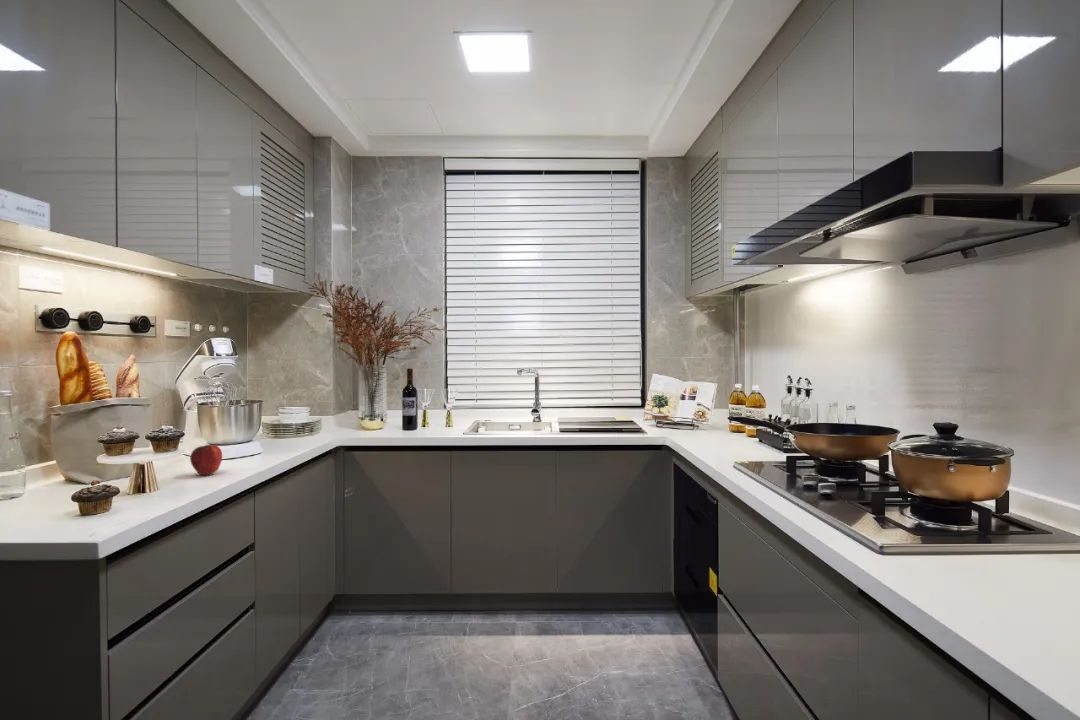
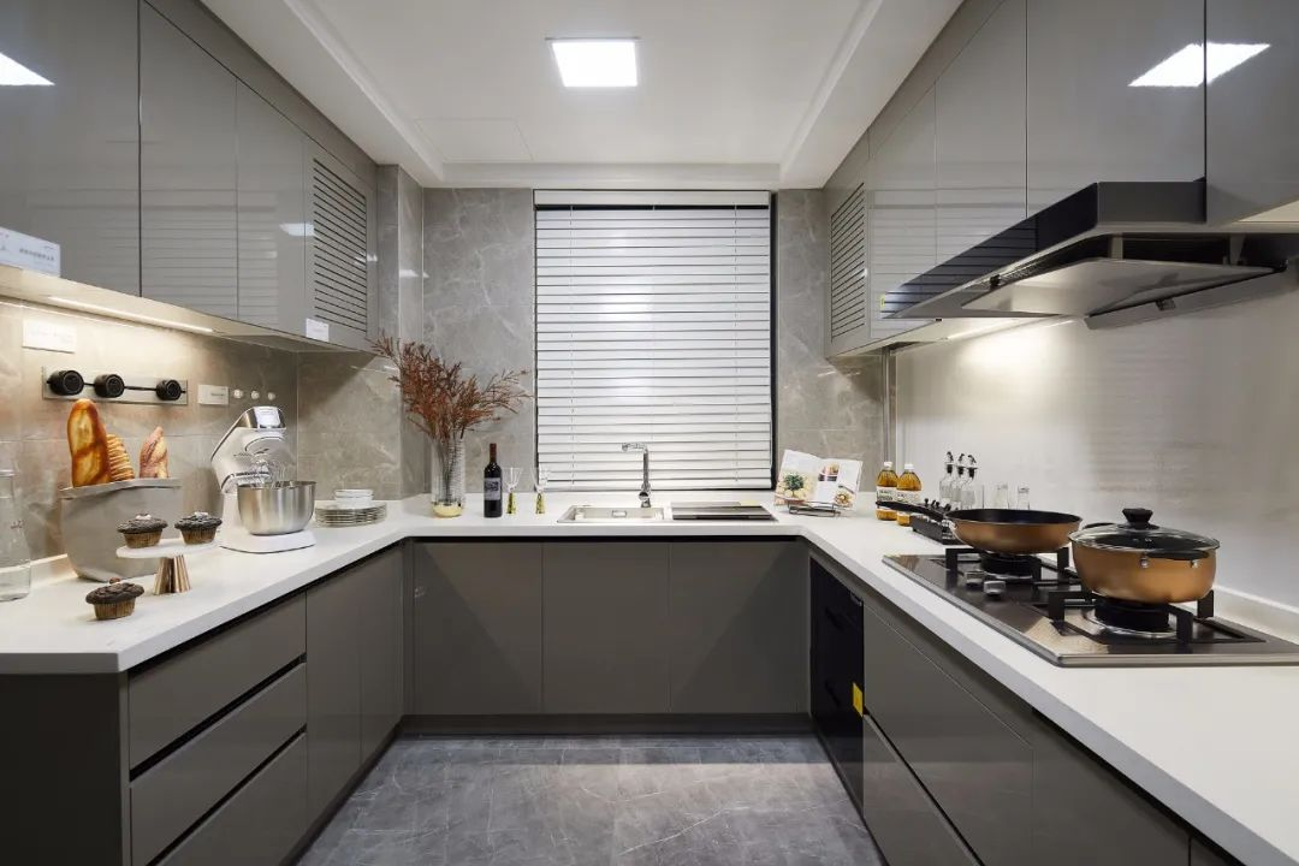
- apple (206, 459)
